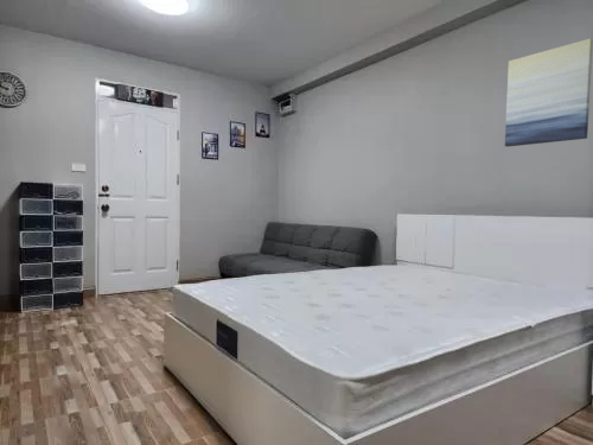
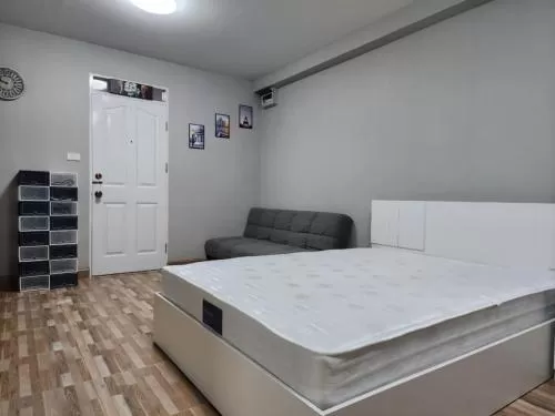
- wall art (544, 96)
